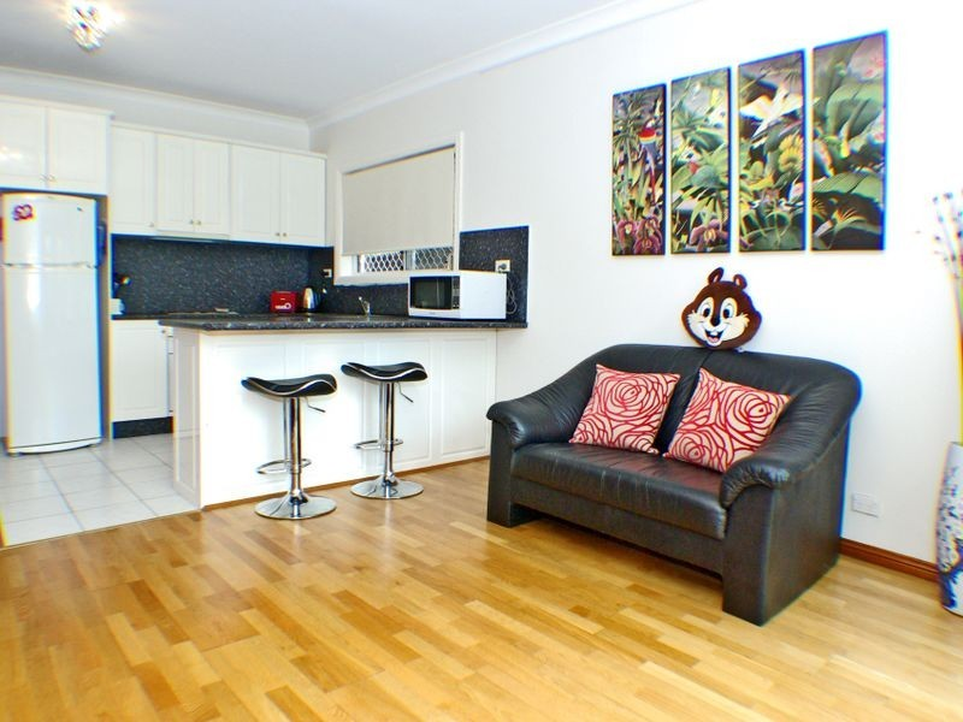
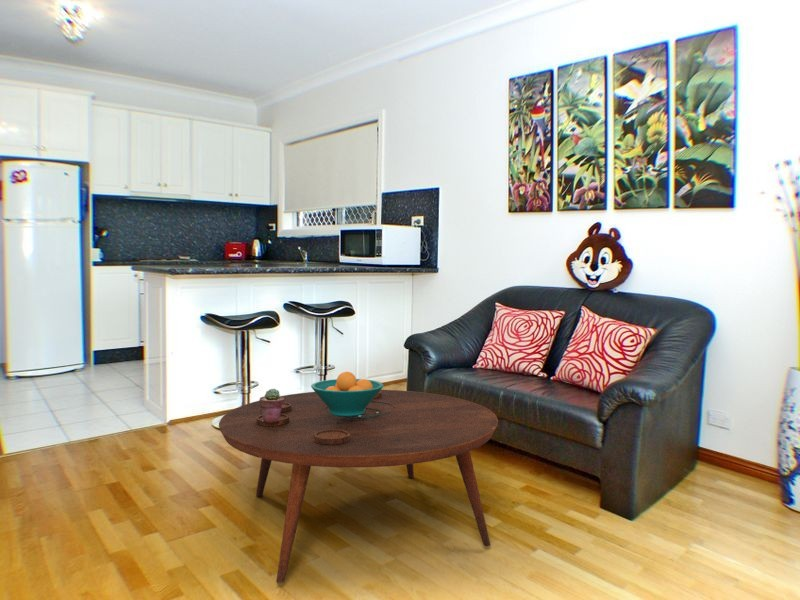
+ potted succulent (271, 407)
+ coffee table (360, 464)
+ fruit bowl (347, 397)
